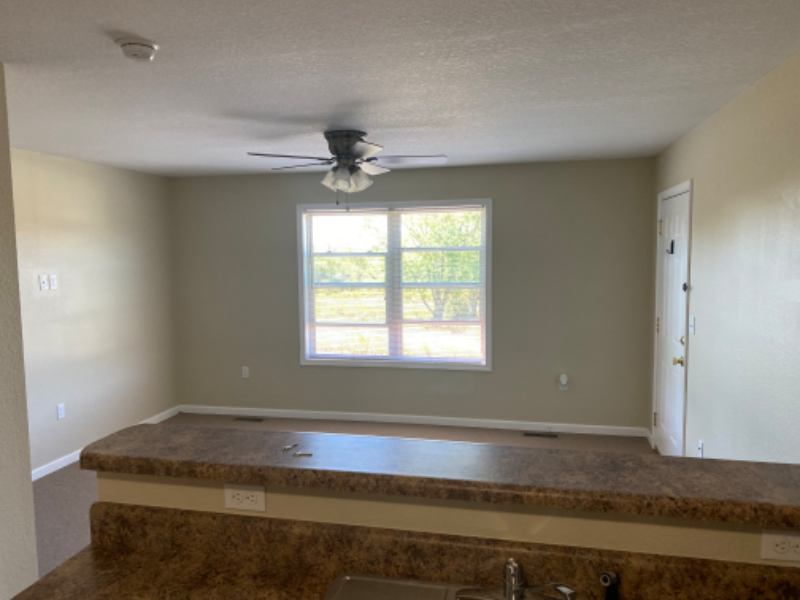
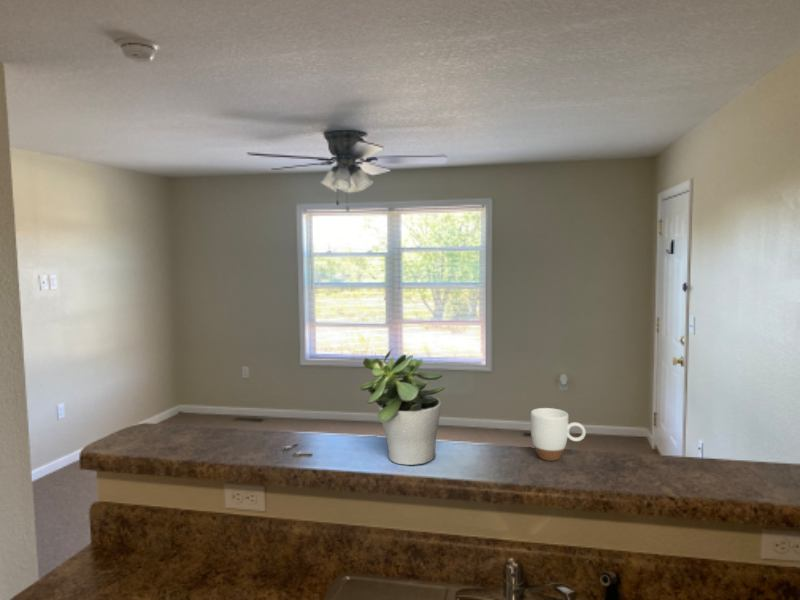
+ potted plant (394, 404)
+ mug (557, 435)
